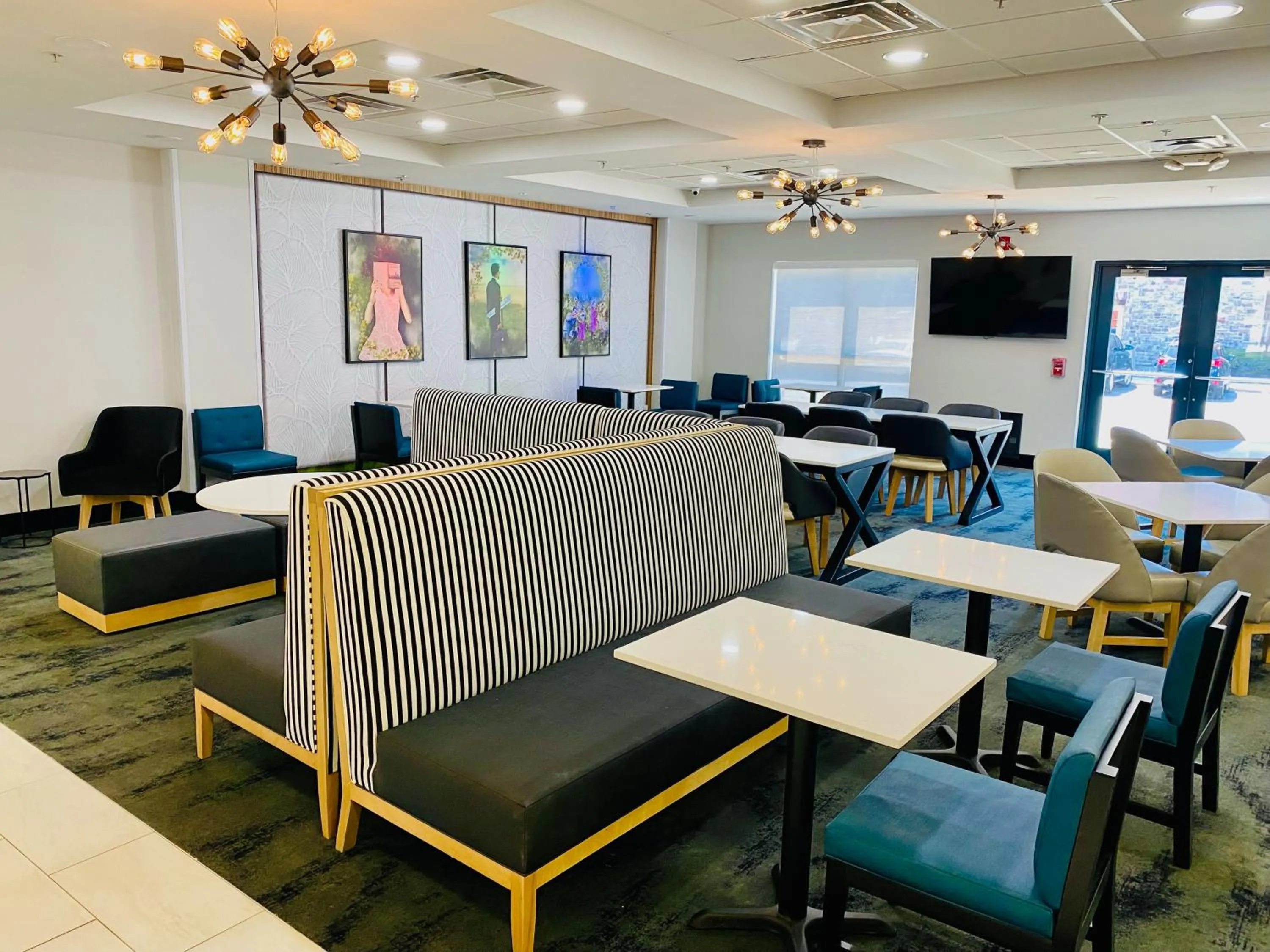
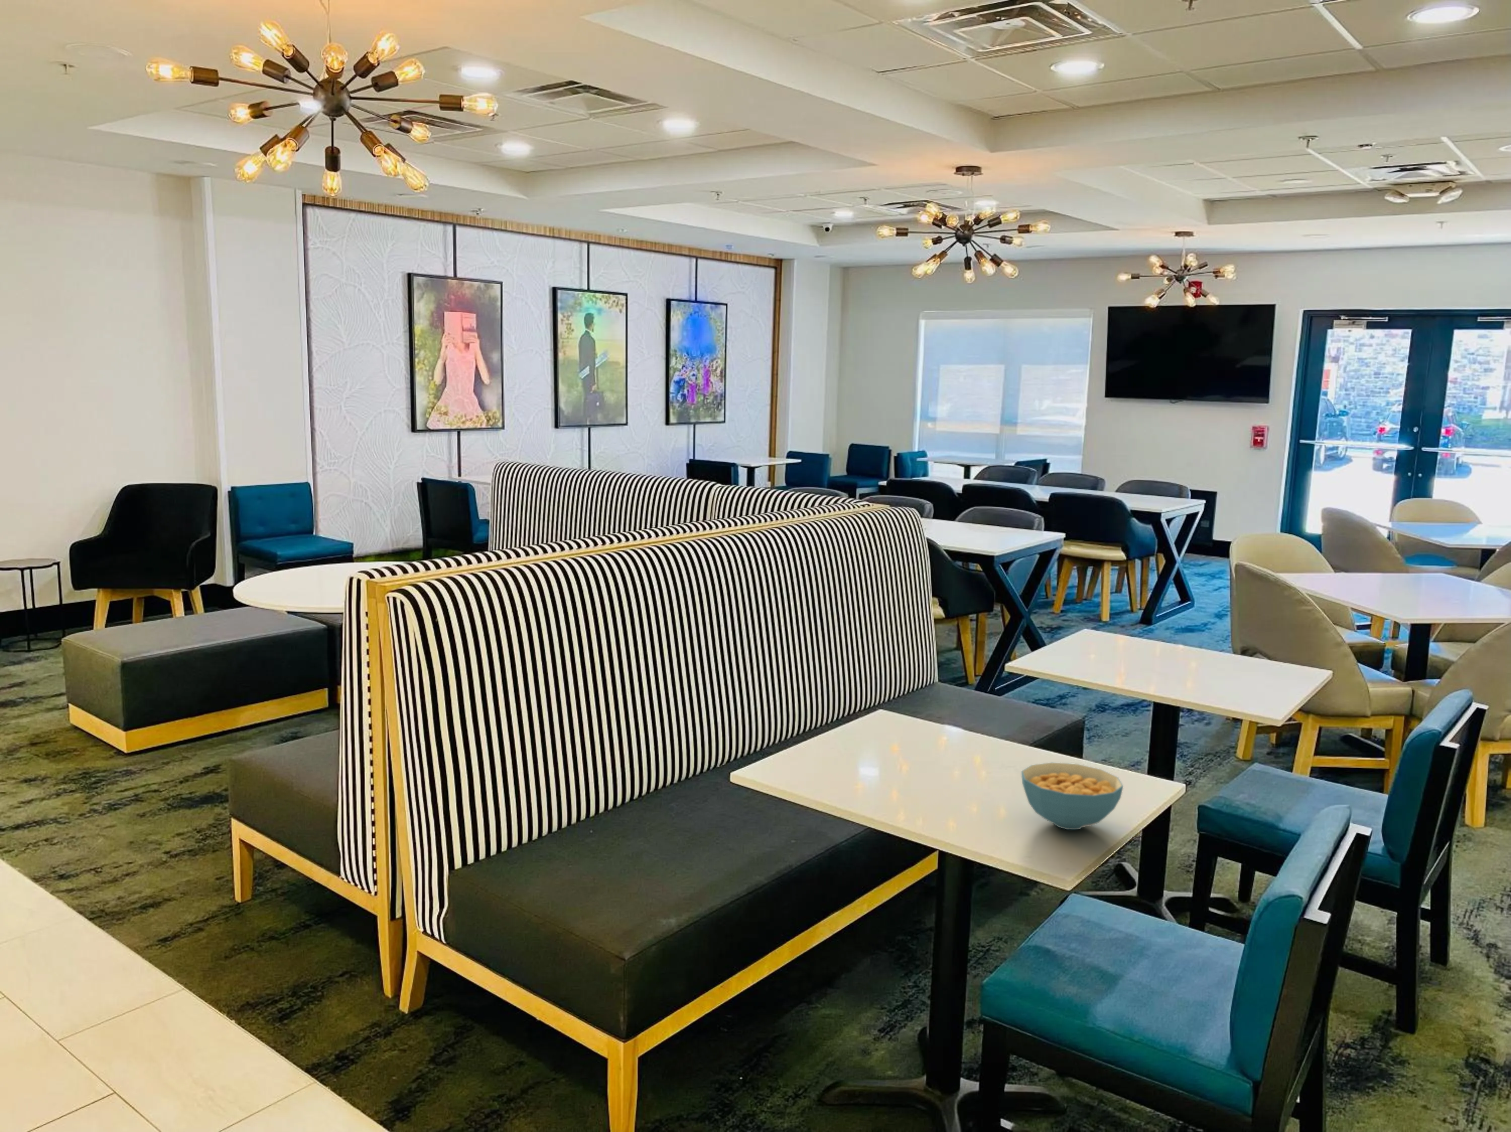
+ cereal bowl (1070, 801)
